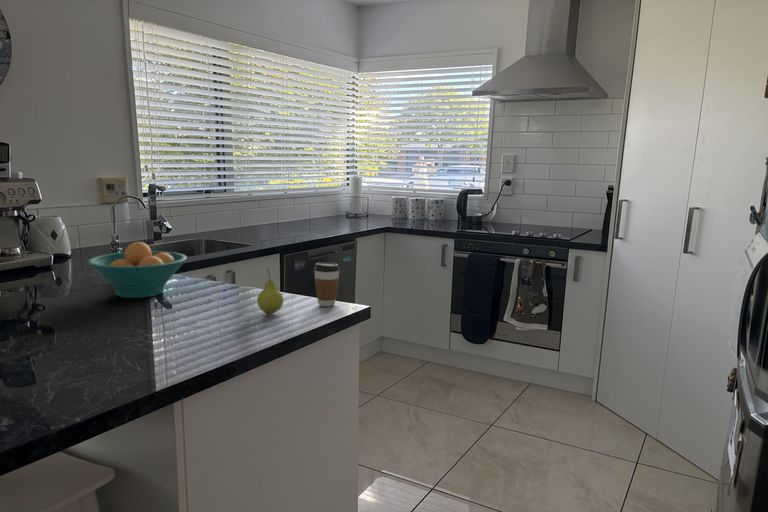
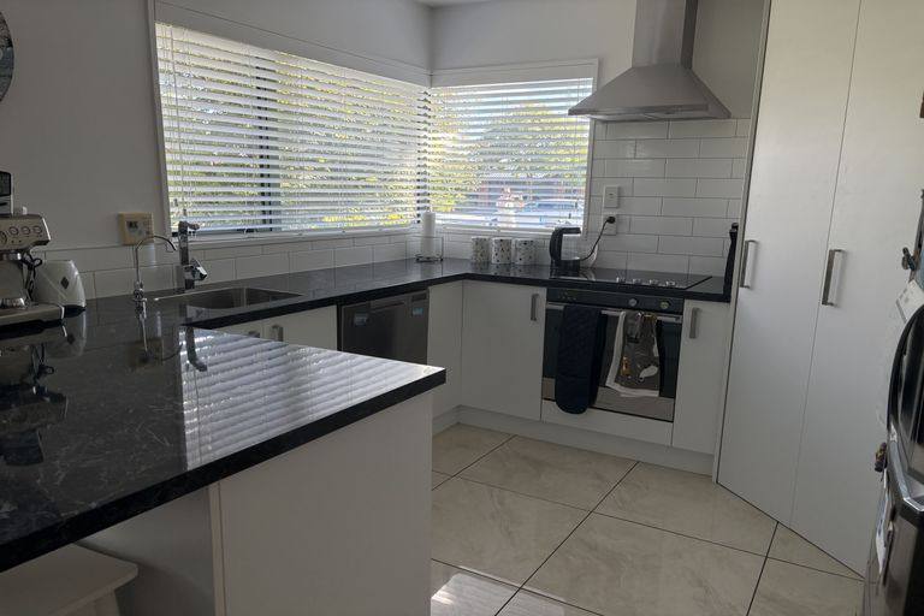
- coffee cup (326, 284)
- fruit (270, 291)
- fruit bowl (139, 268)
